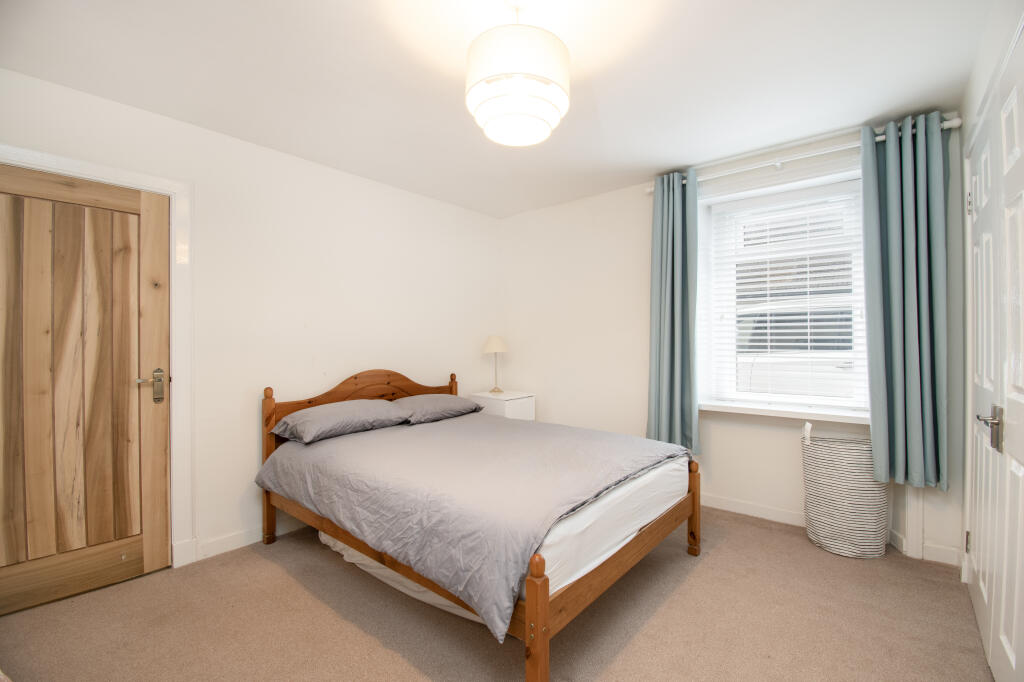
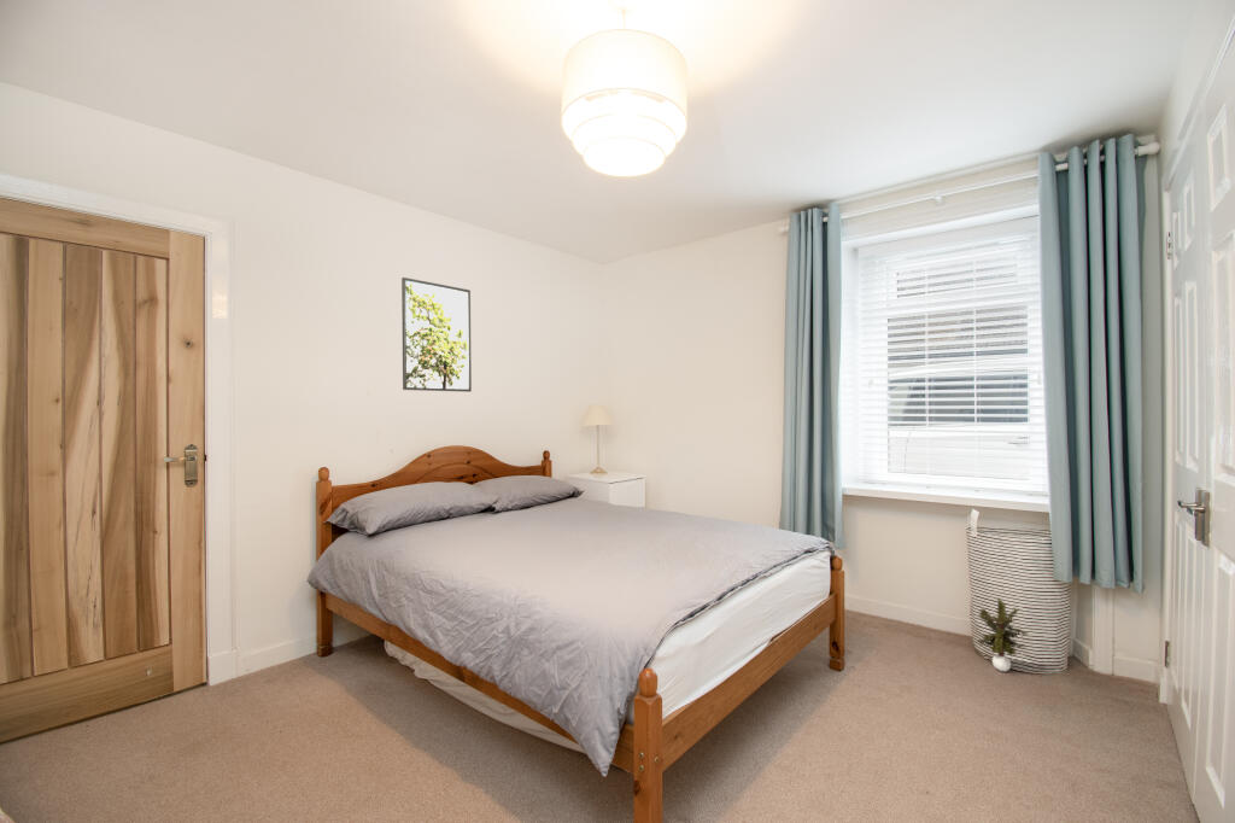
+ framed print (438, 337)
+ potted plant (1001, 635)
